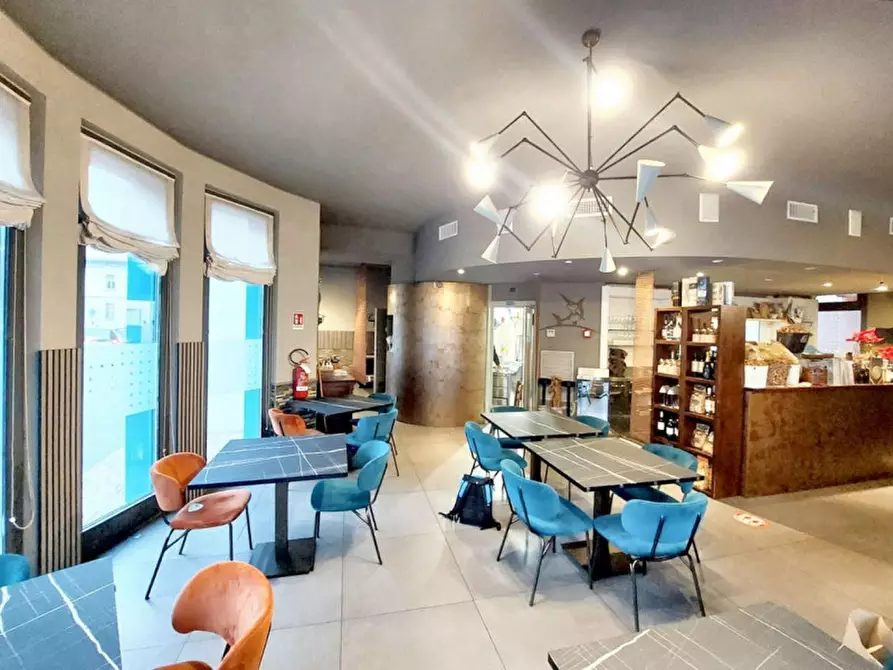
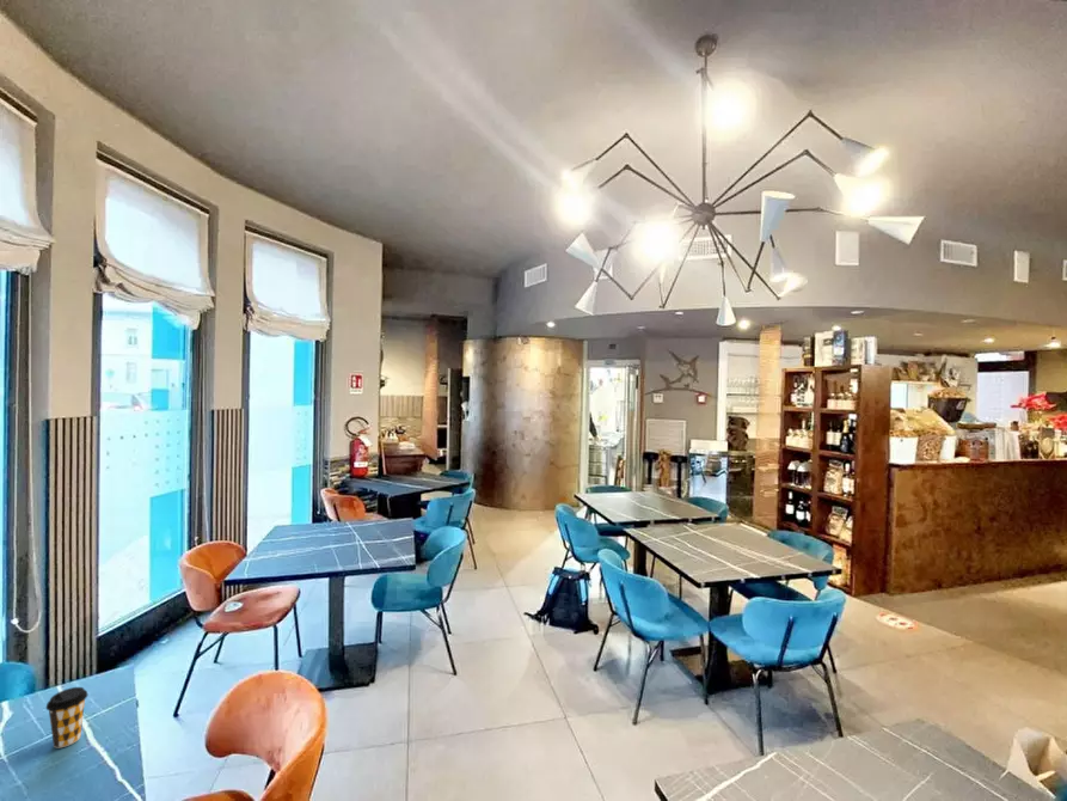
+ coffee cup (67, 717)
